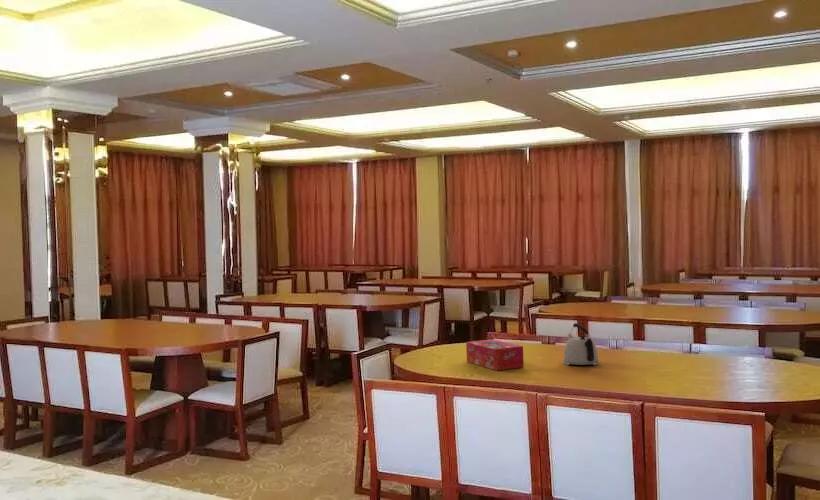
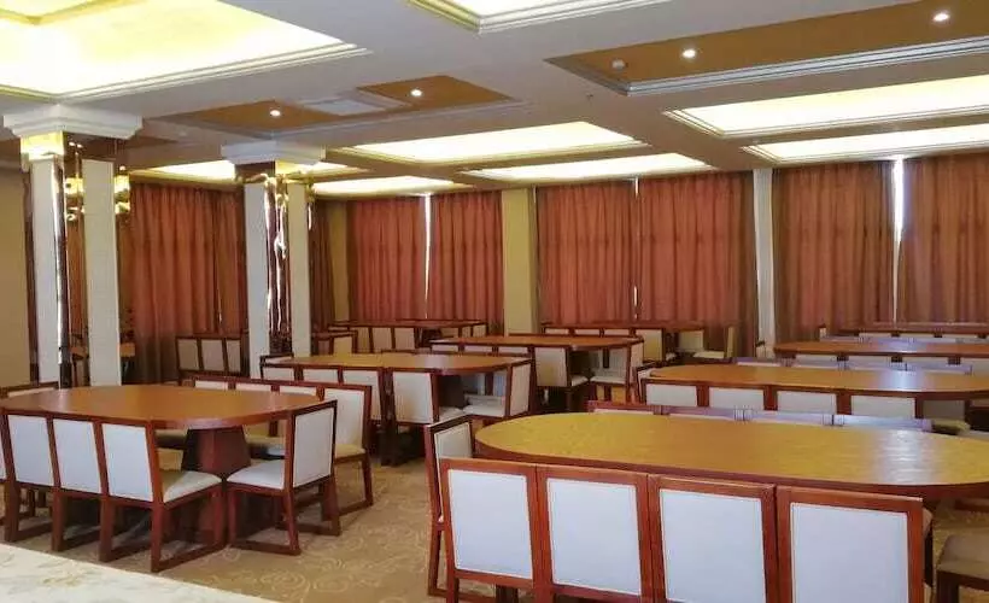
- kettle (579, 343)
- tissue box (494, 354)
